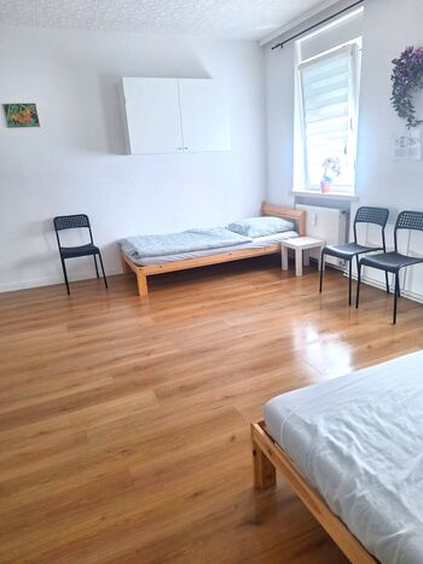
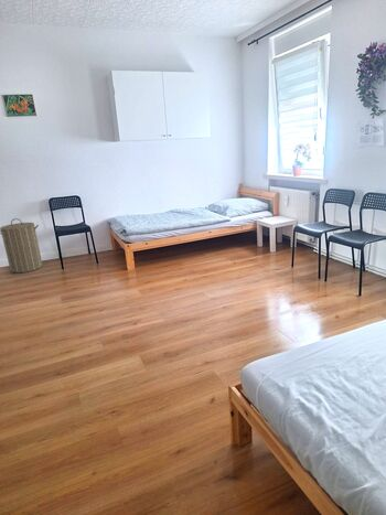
+ laundry hamper (21, 244)
